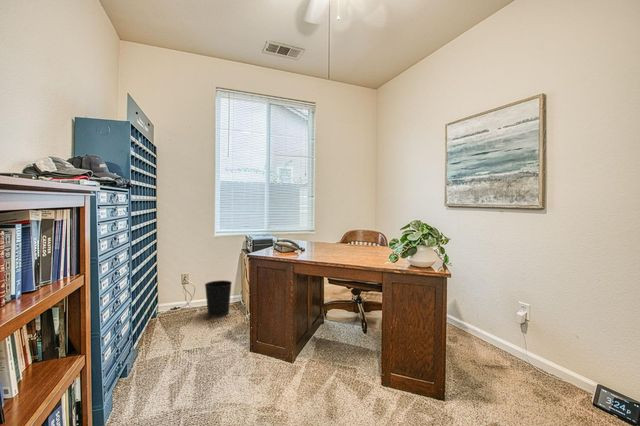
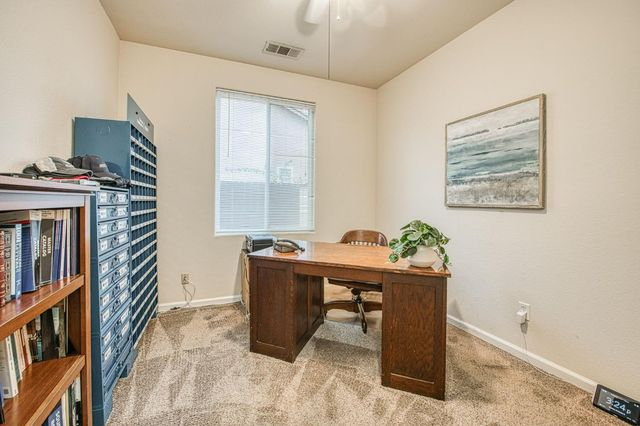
- wastebasket (218, 298)
